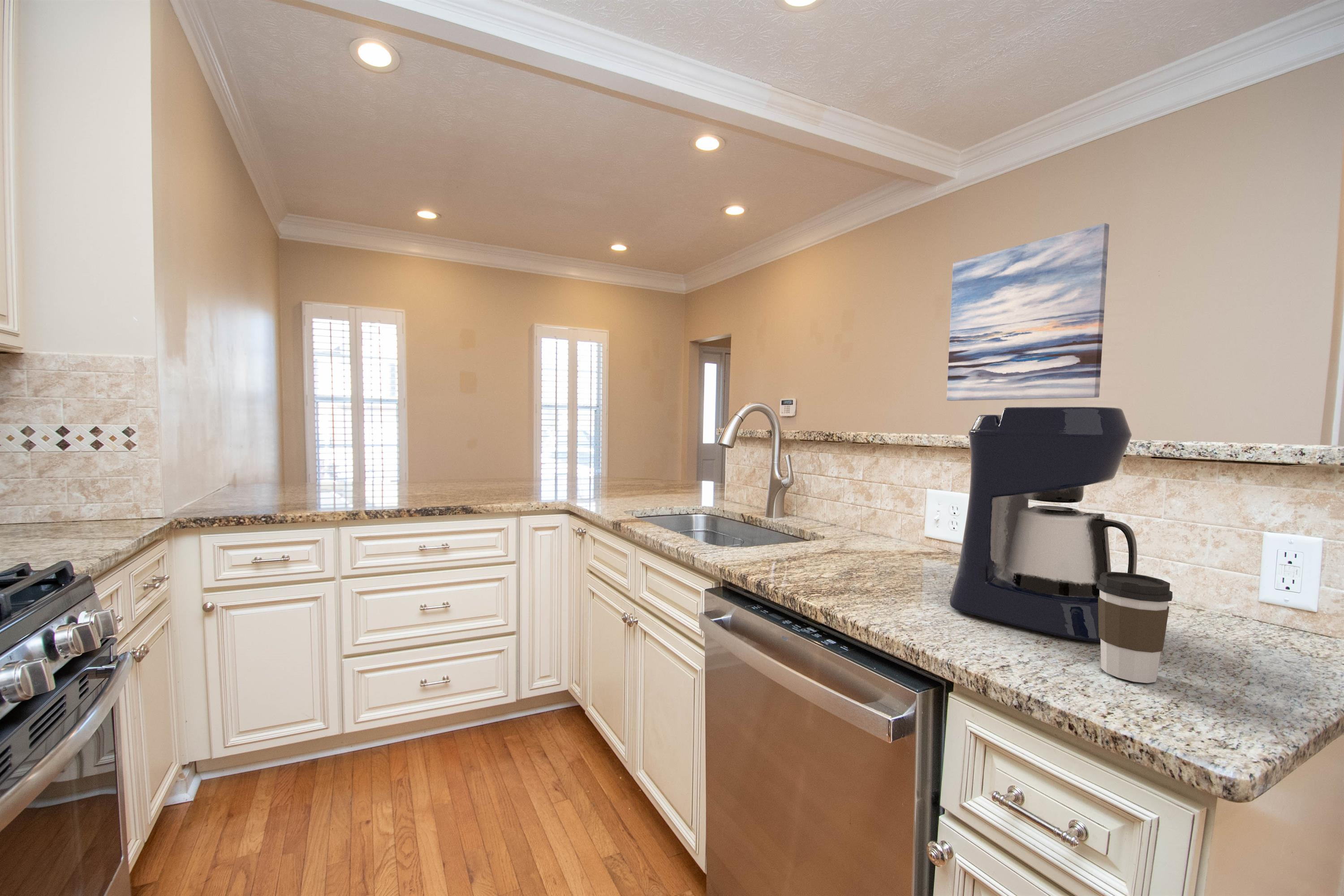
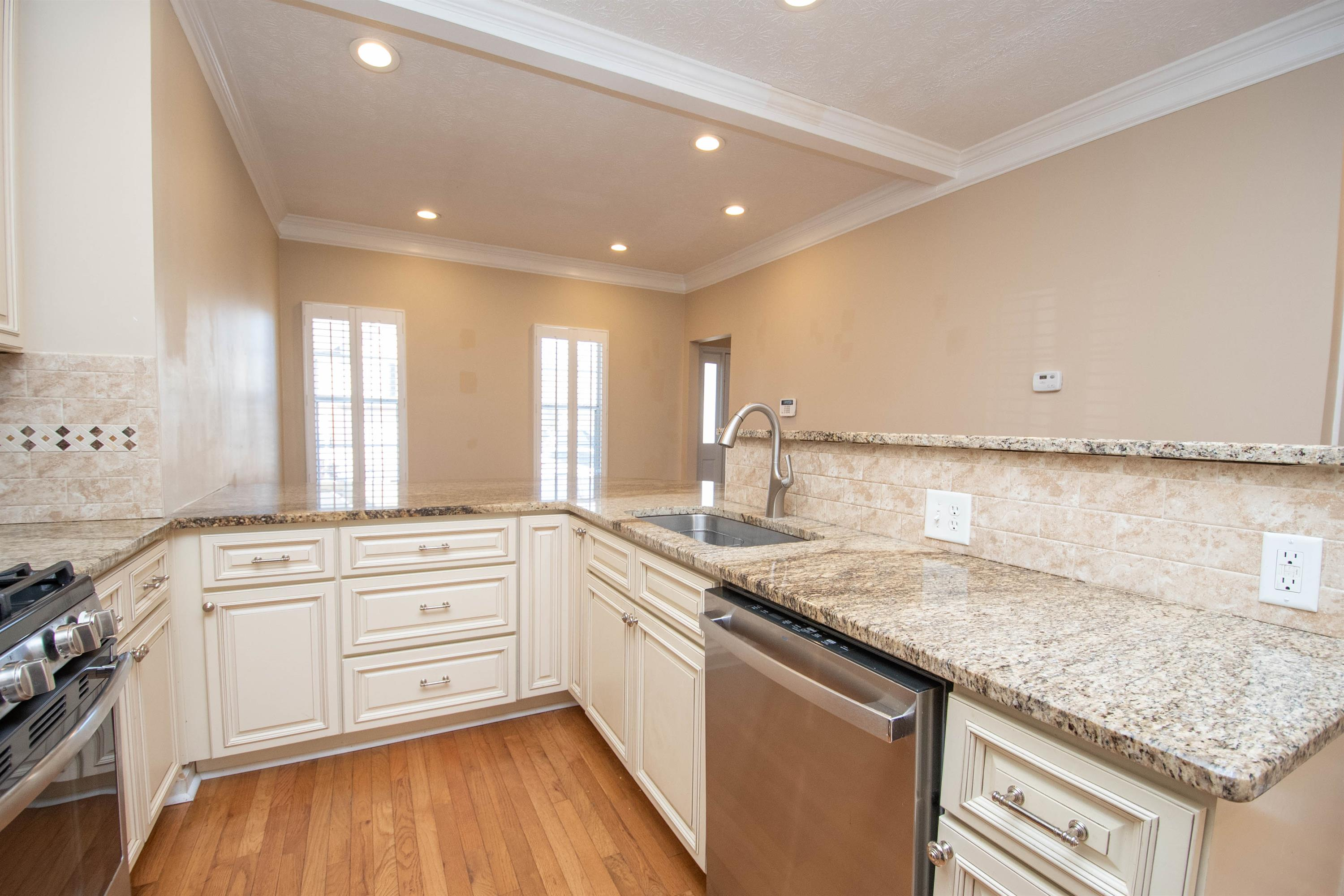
- coffee maker (1041, 511)
- wall art (1018, 323)
- coffee cup (1131, 626)
